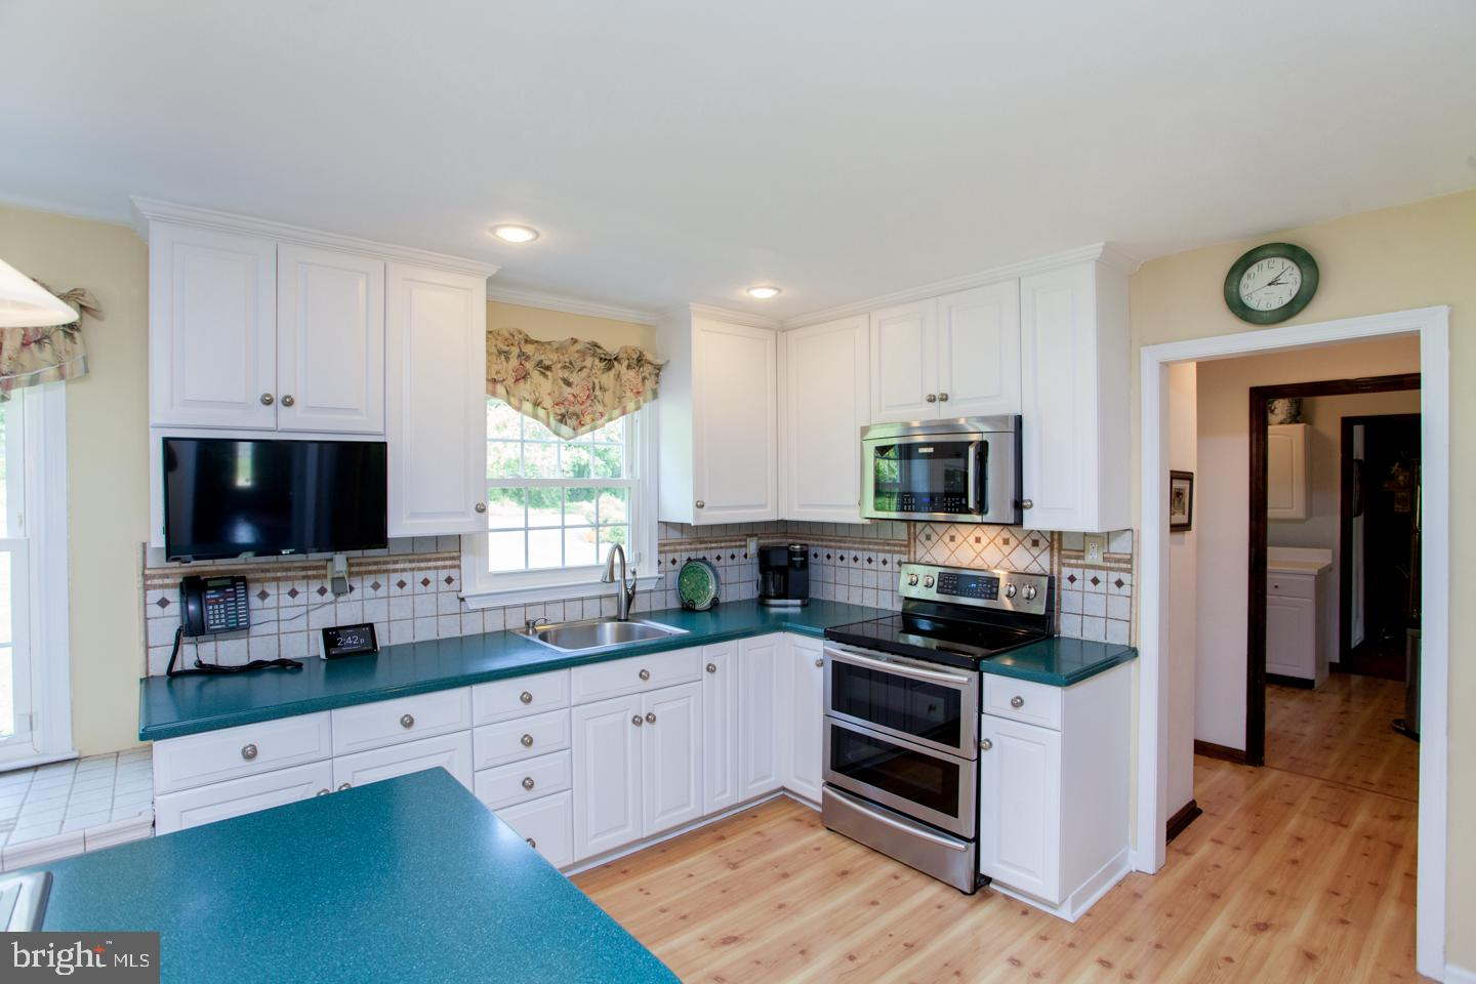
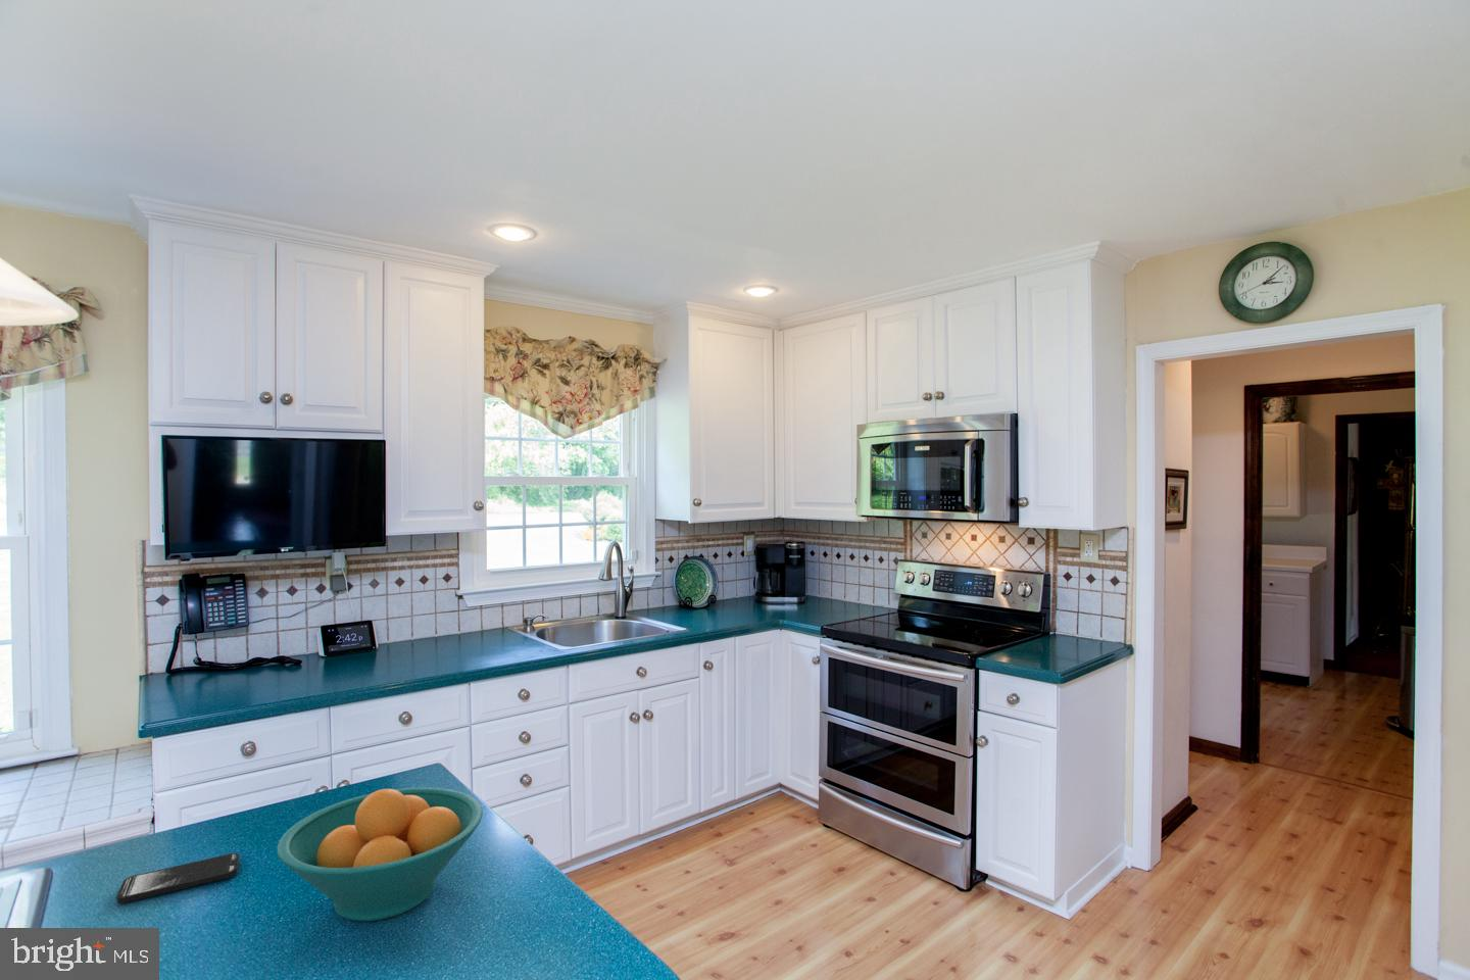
+ fruit bowl (385, 844)
+ smartphone (180, 876)
